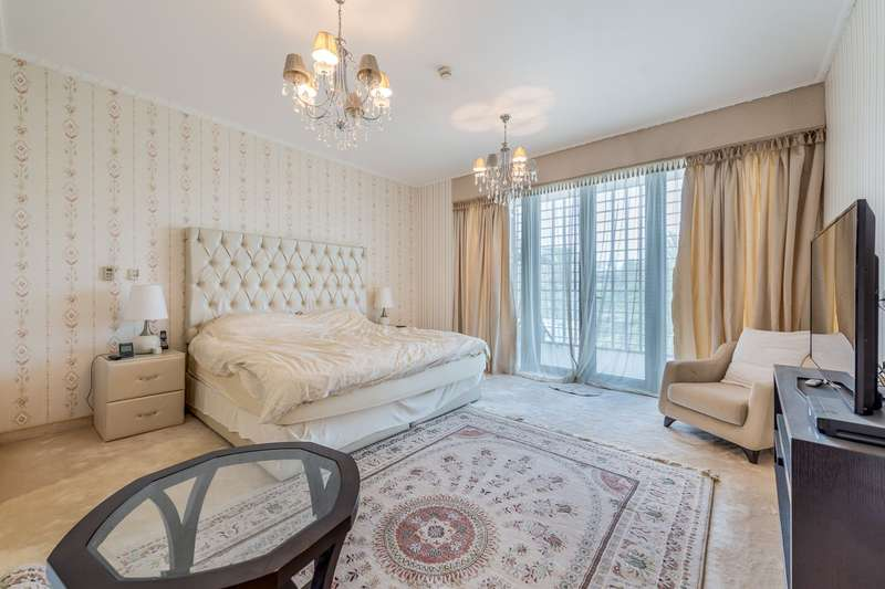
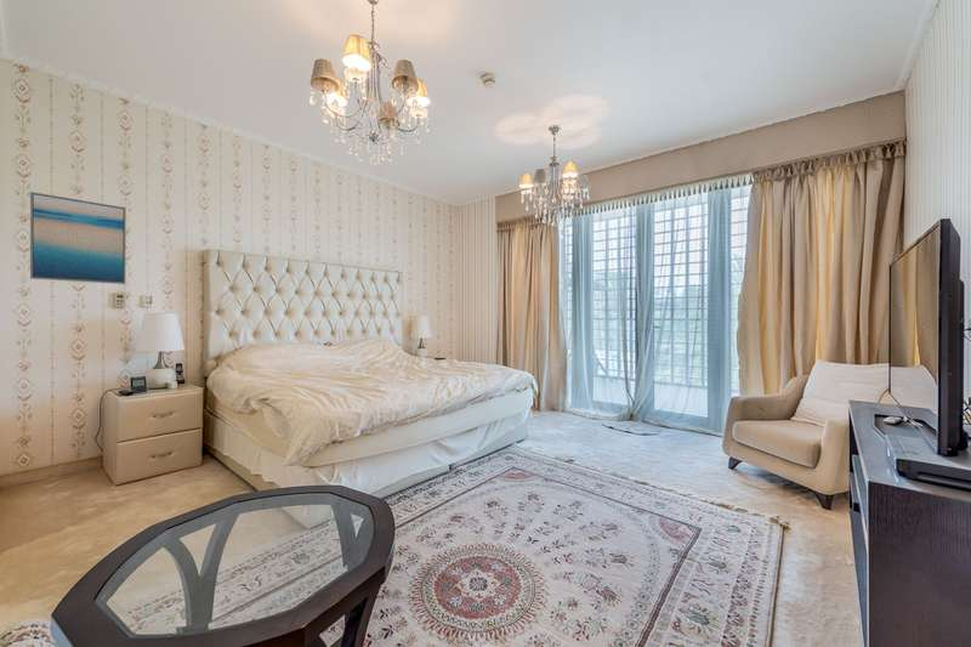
+ wall art (80, 240)
